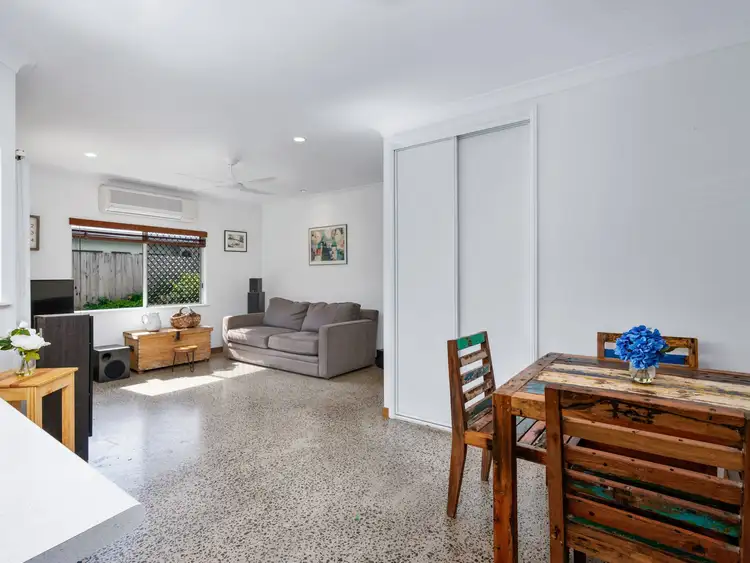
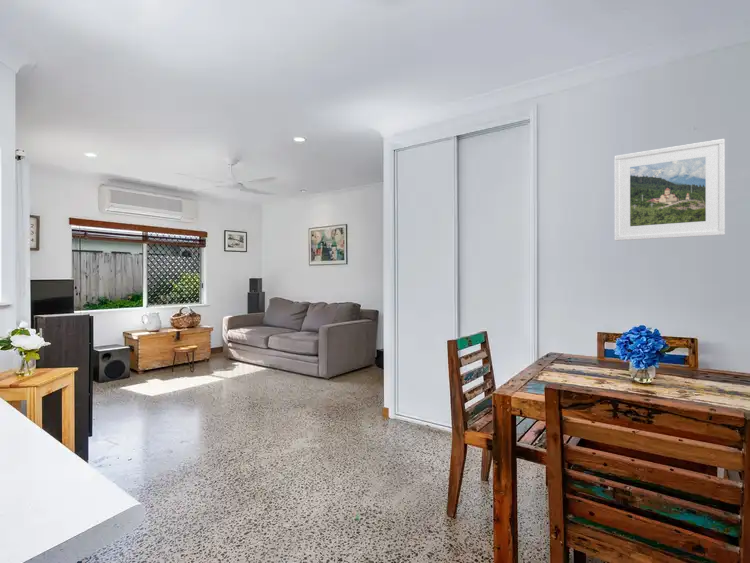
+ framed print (666, 193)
